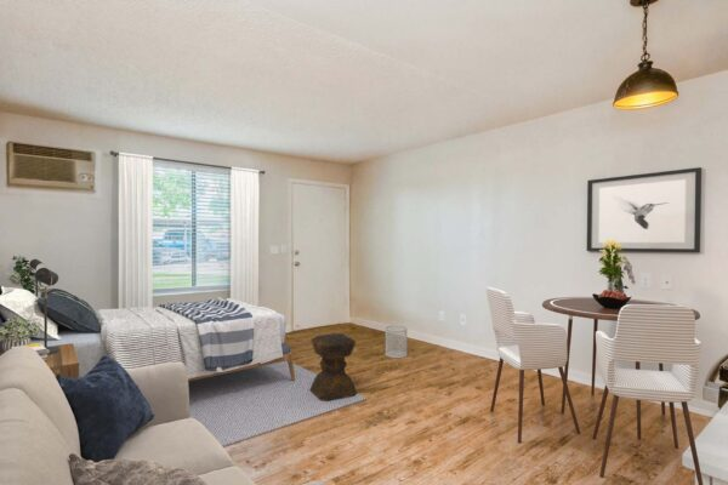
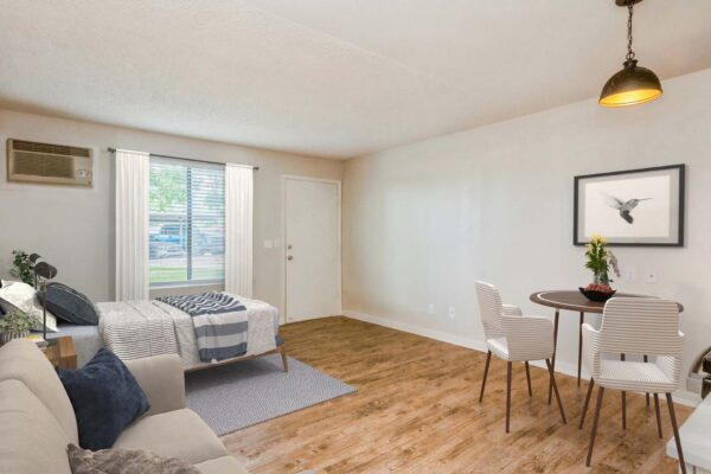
- wastebasket (396, 340)
- stool (332, 364)
